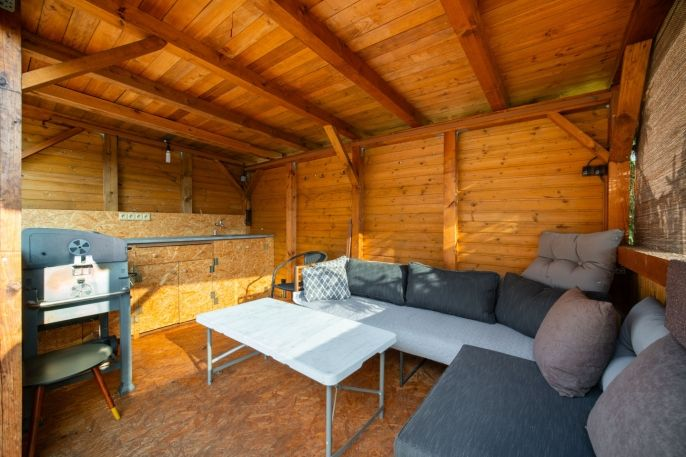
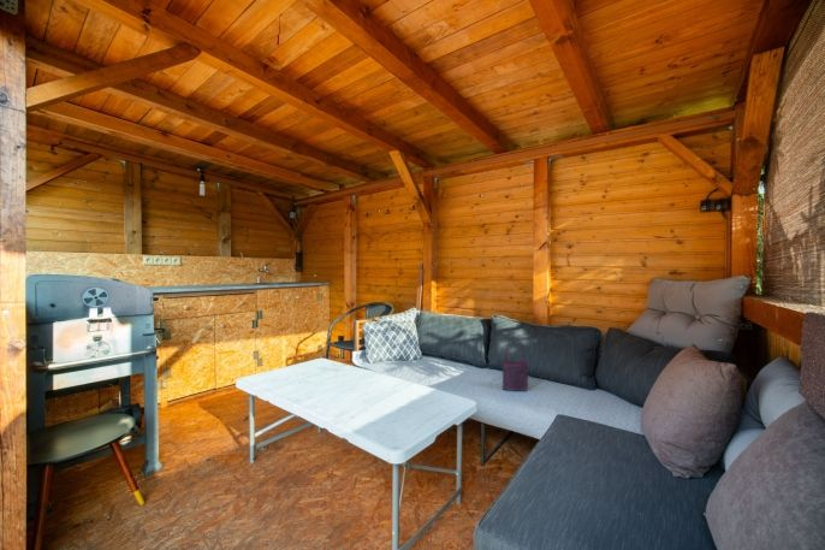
+ tote bag (515, 362)
